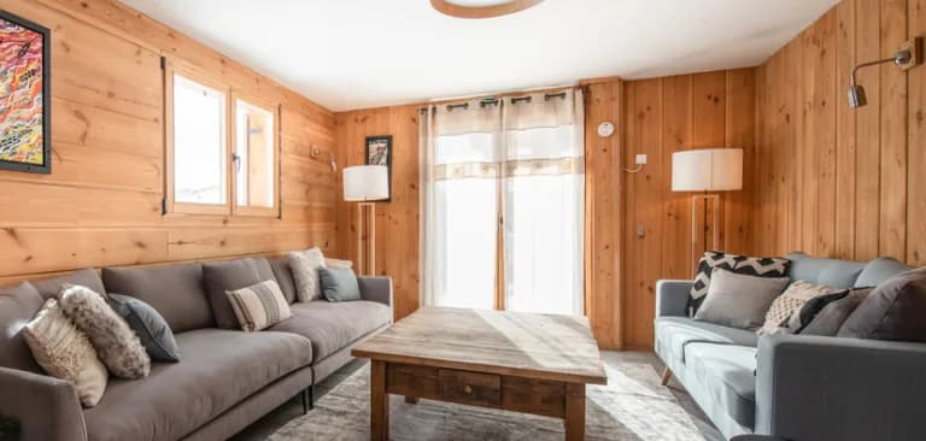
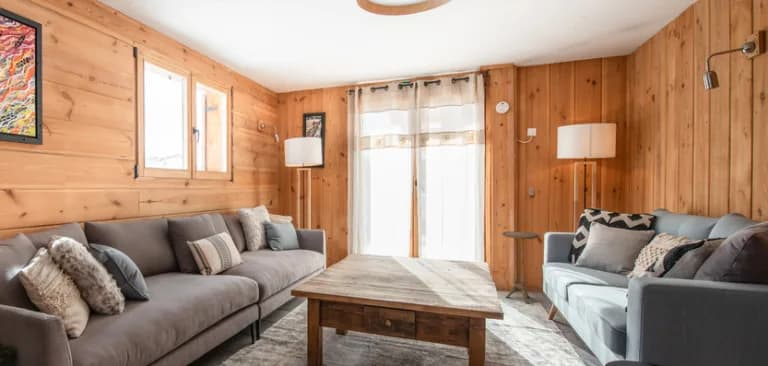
+ side table (522, 266)
